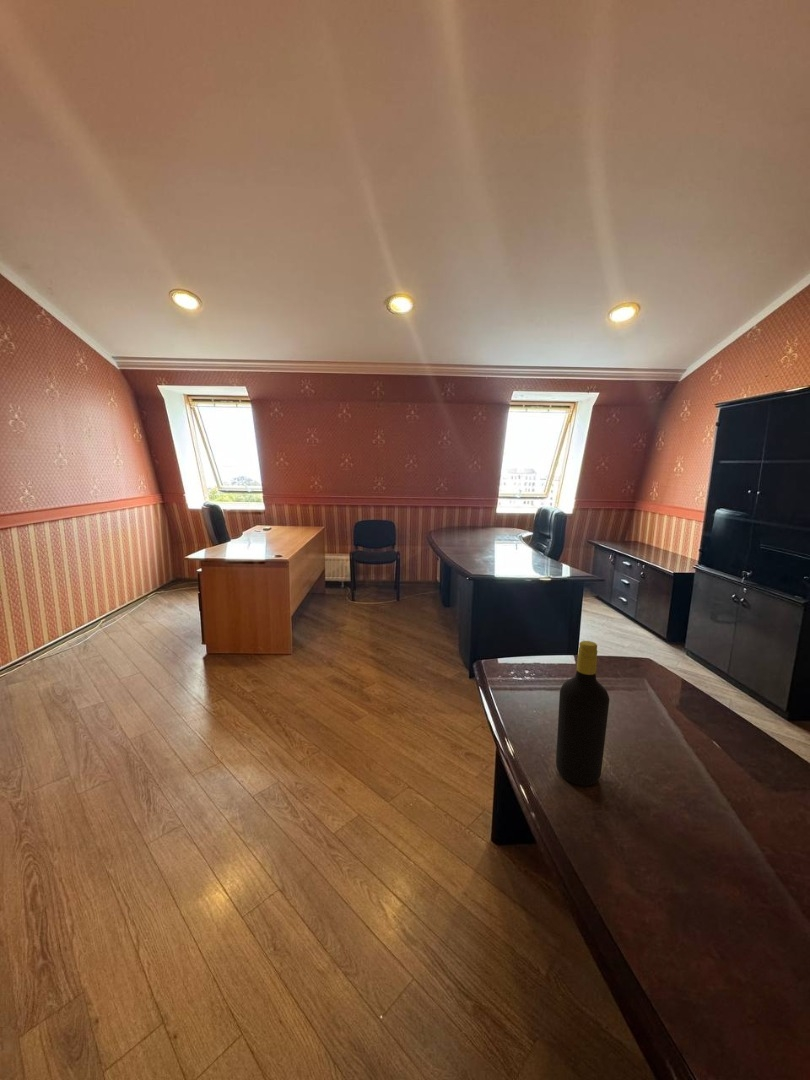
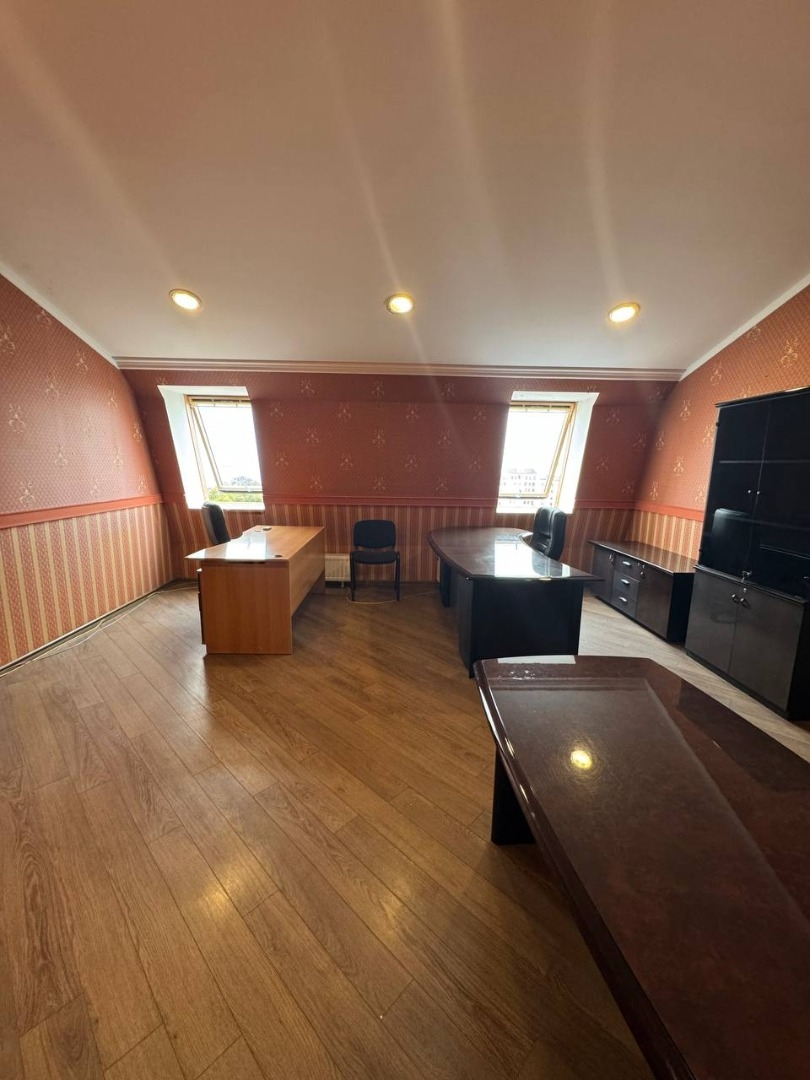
- bottle (582, 710)
